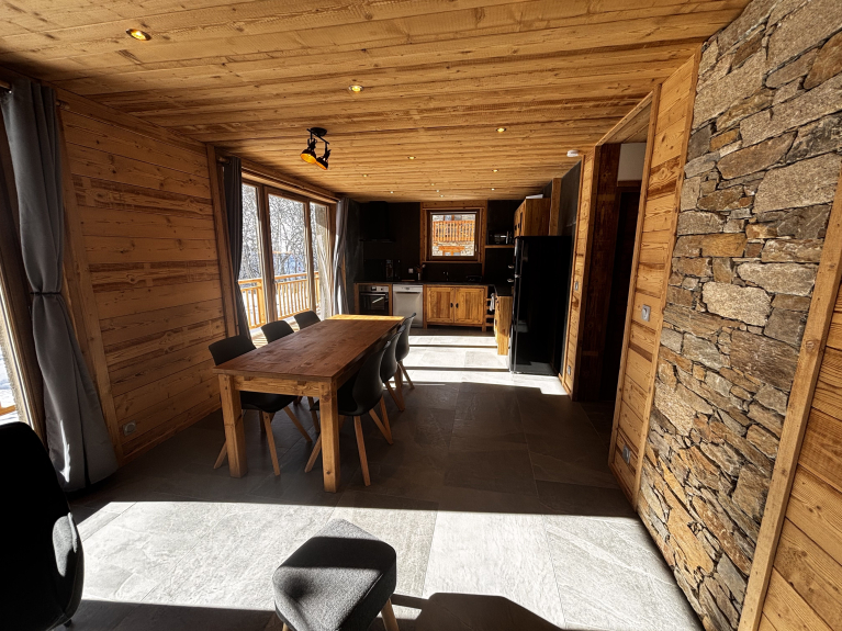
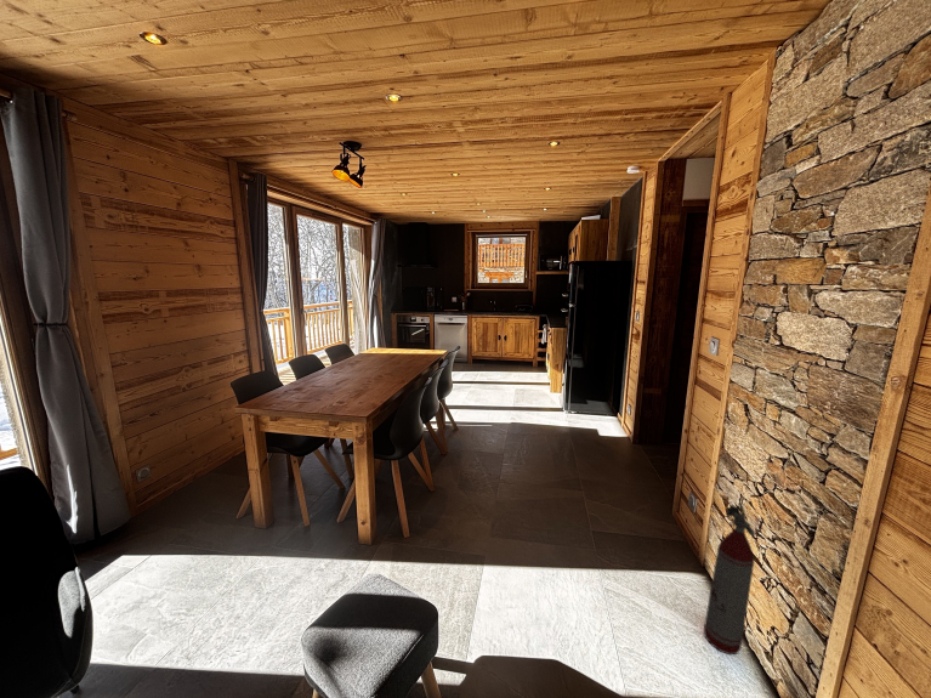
+ fire extinguisher (732, 578)
